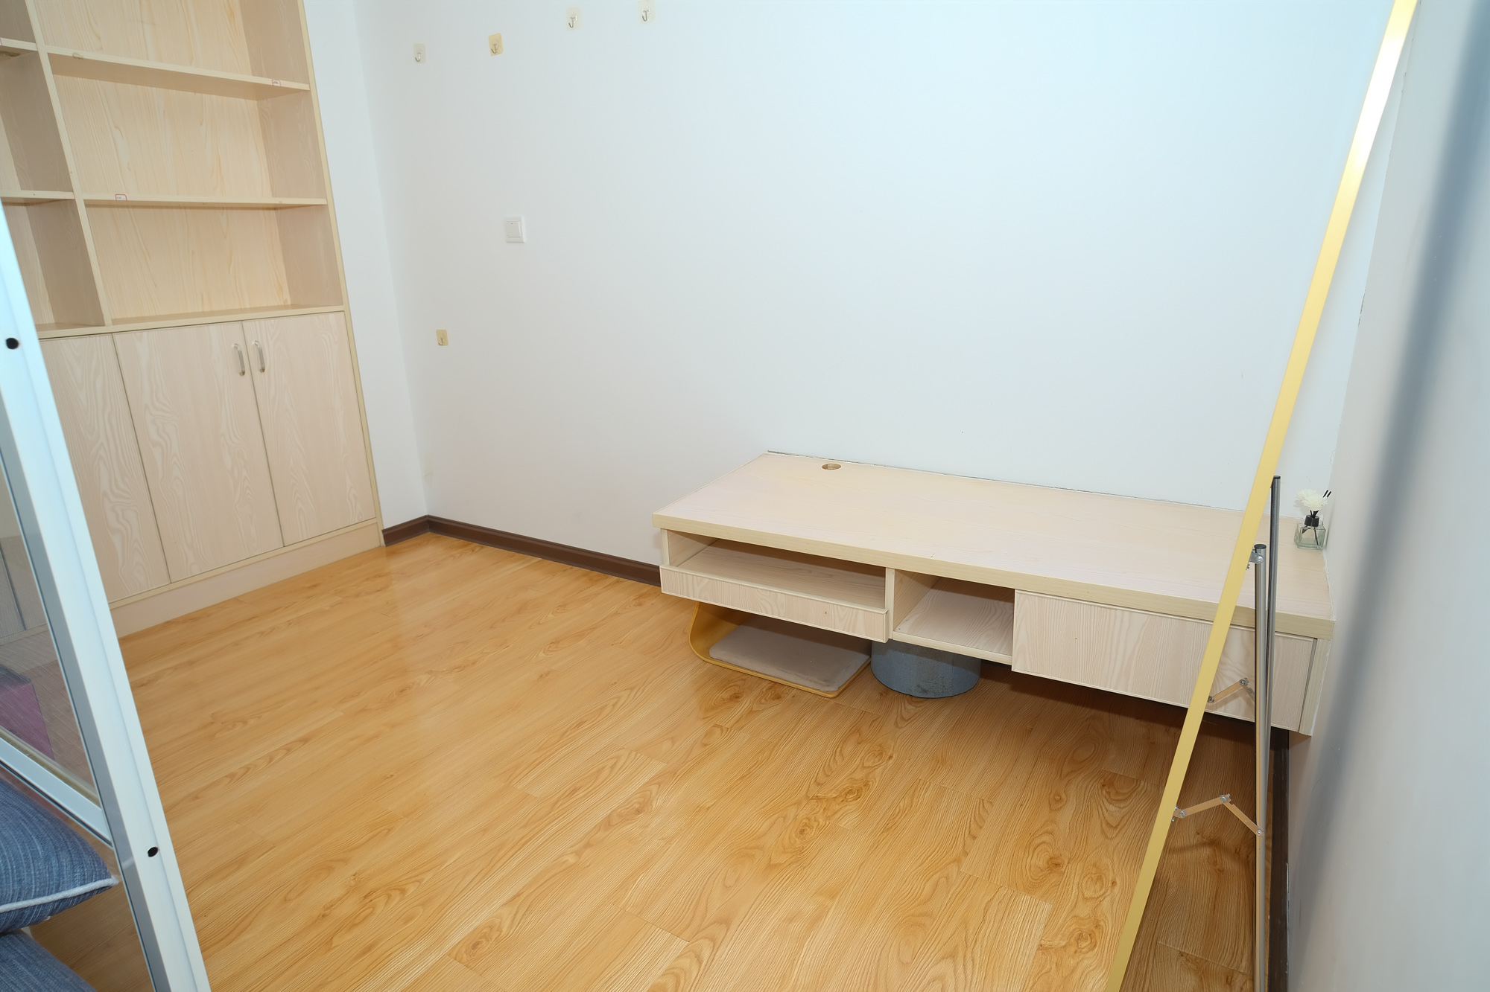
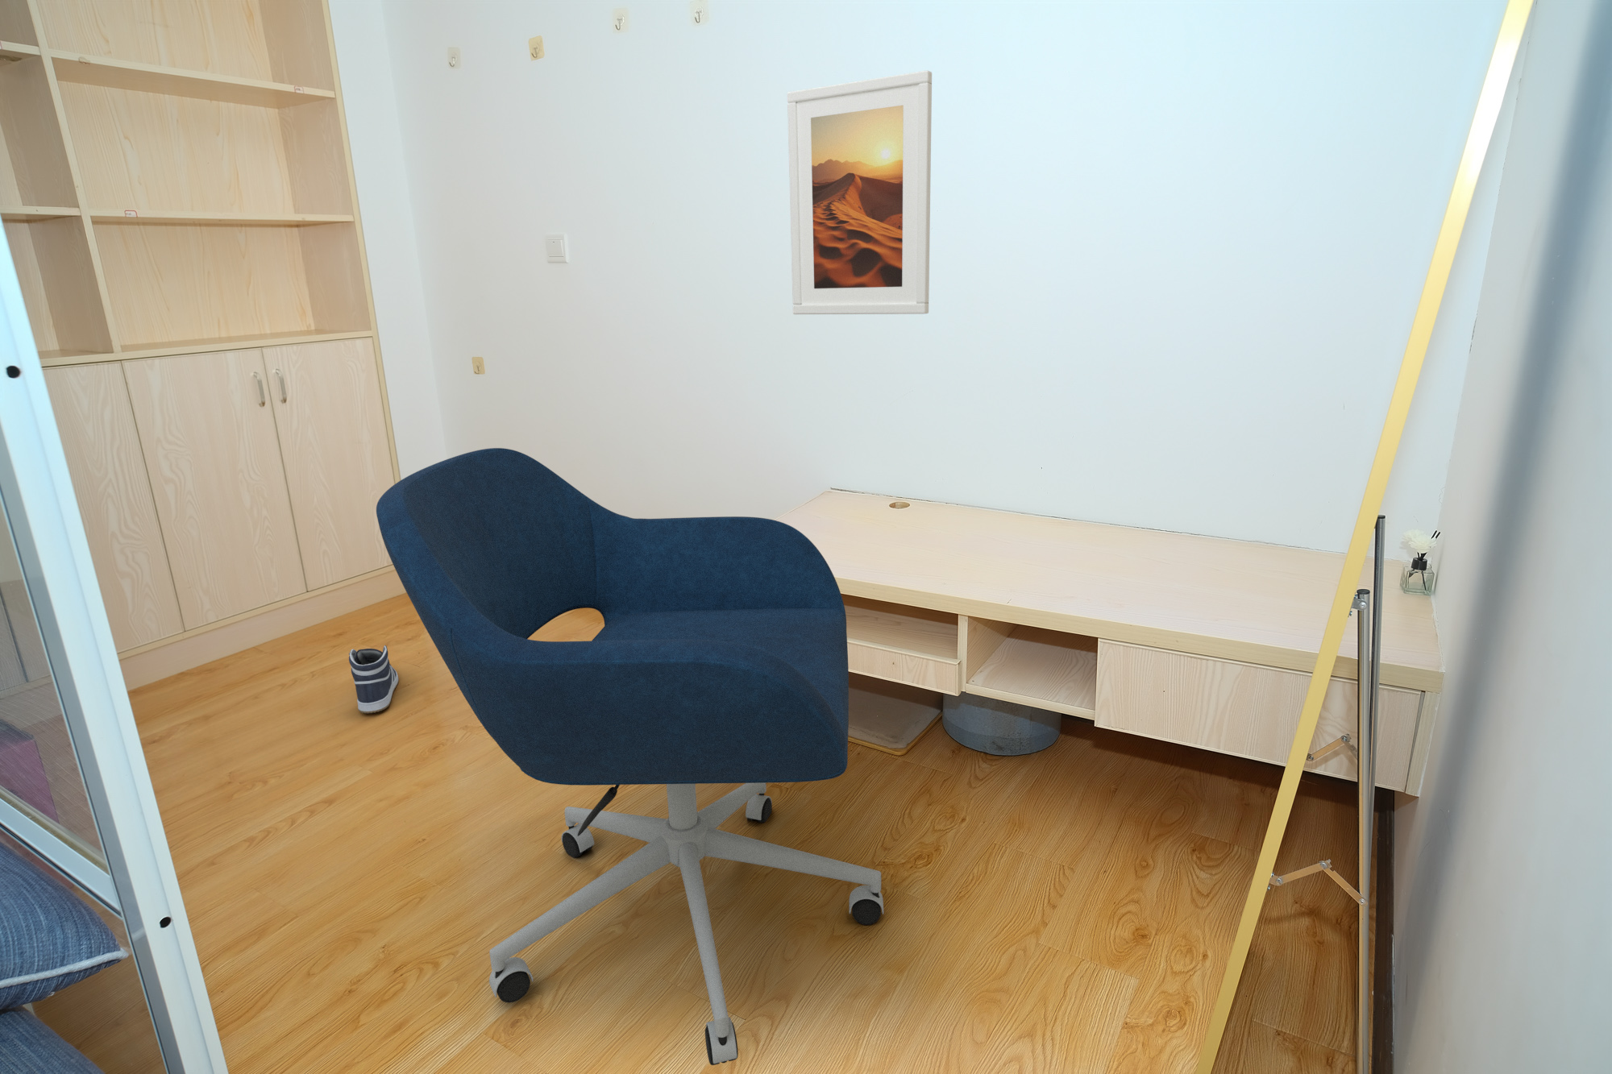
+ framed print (857, 201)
+ office chair (663, 706)
+ sneaker (373, 665)
